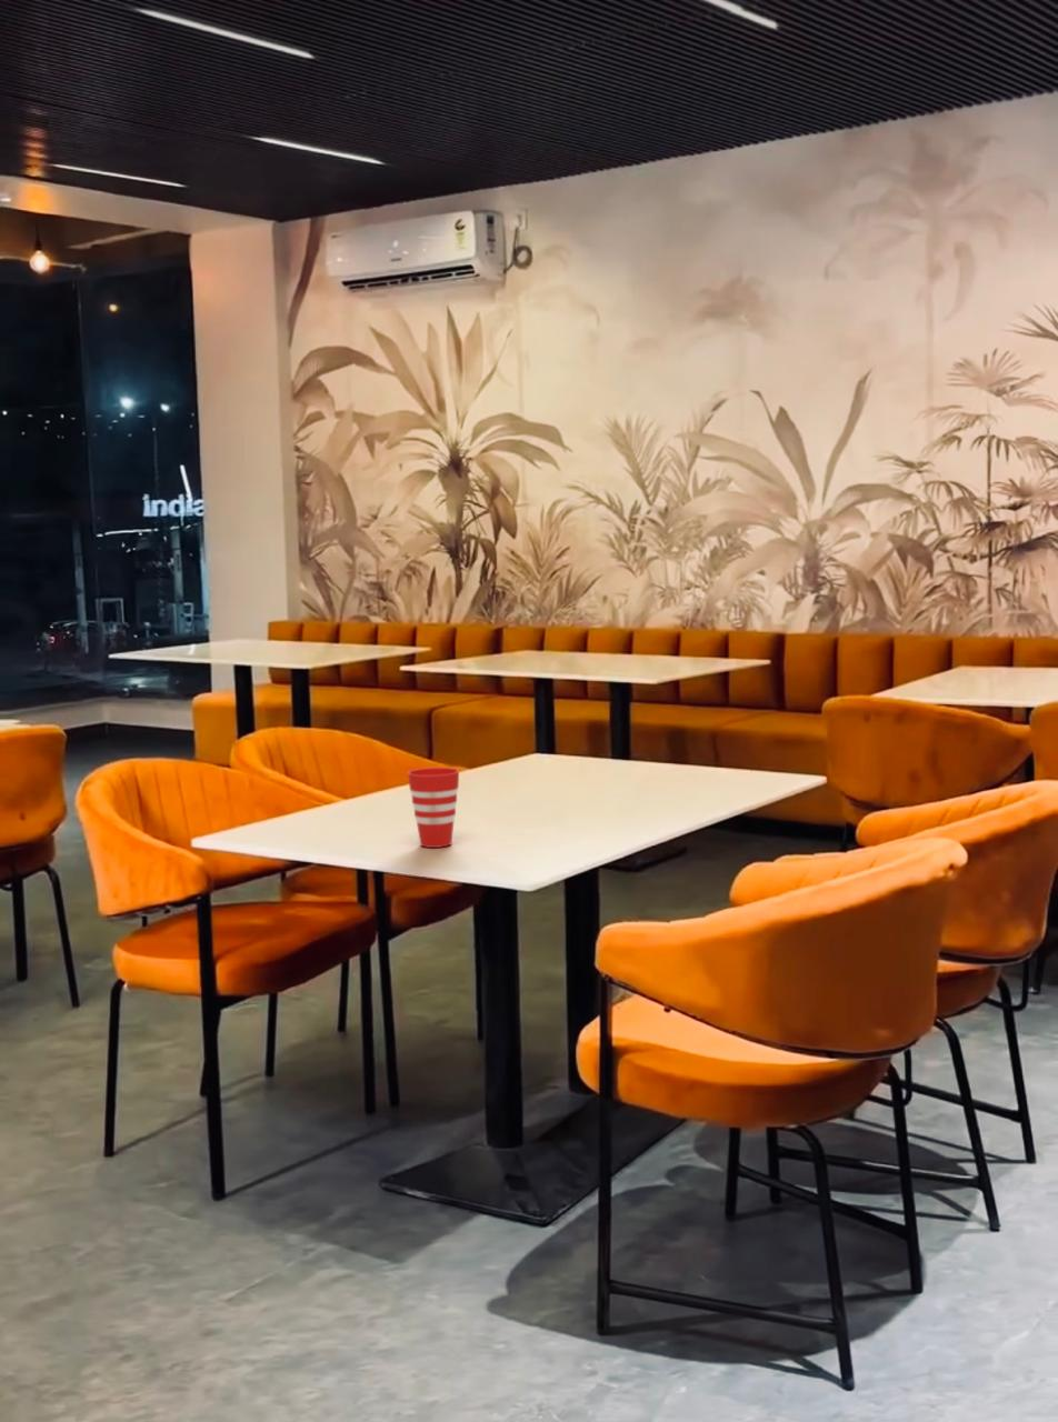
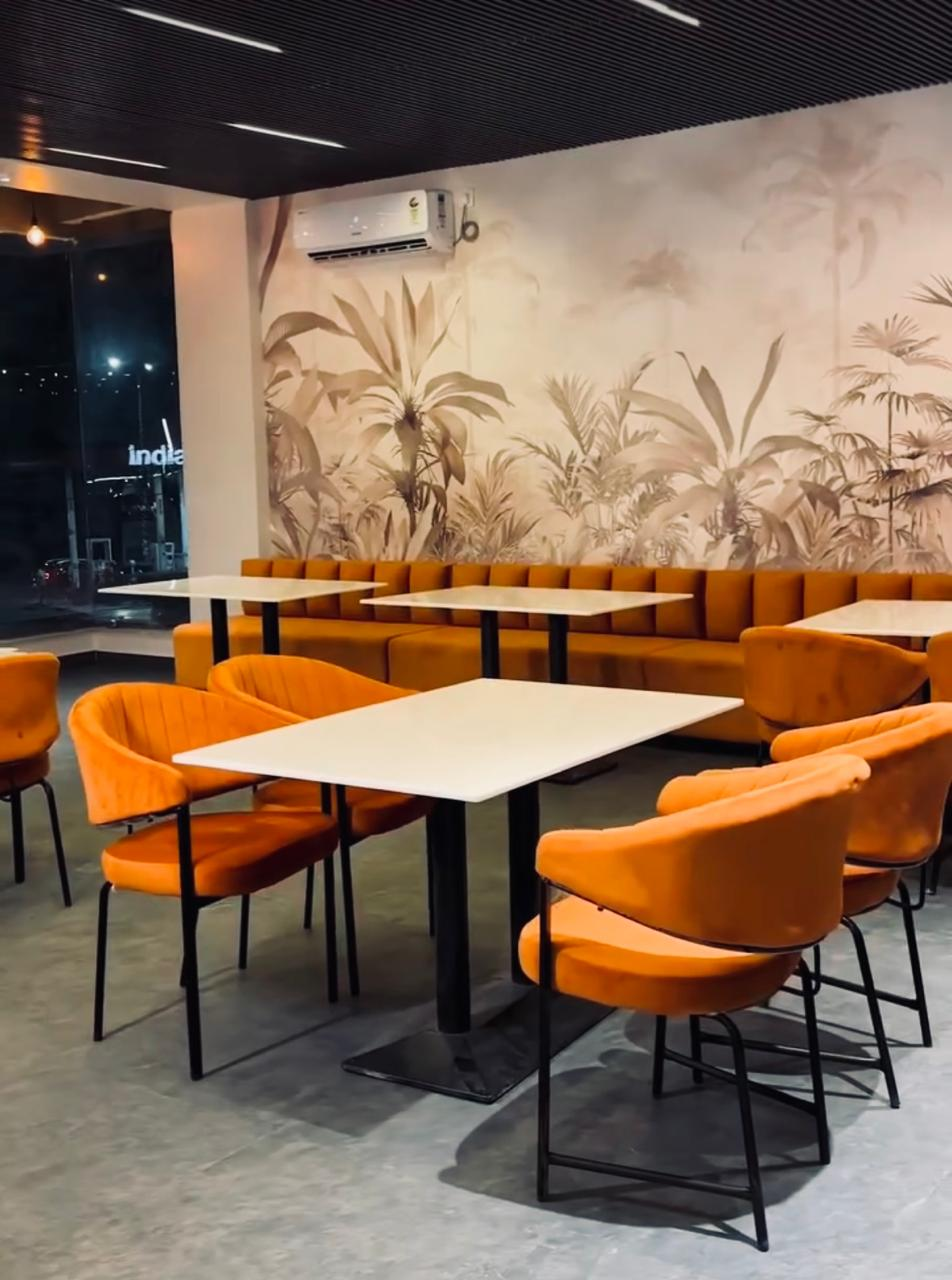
- cup (435, 808)
